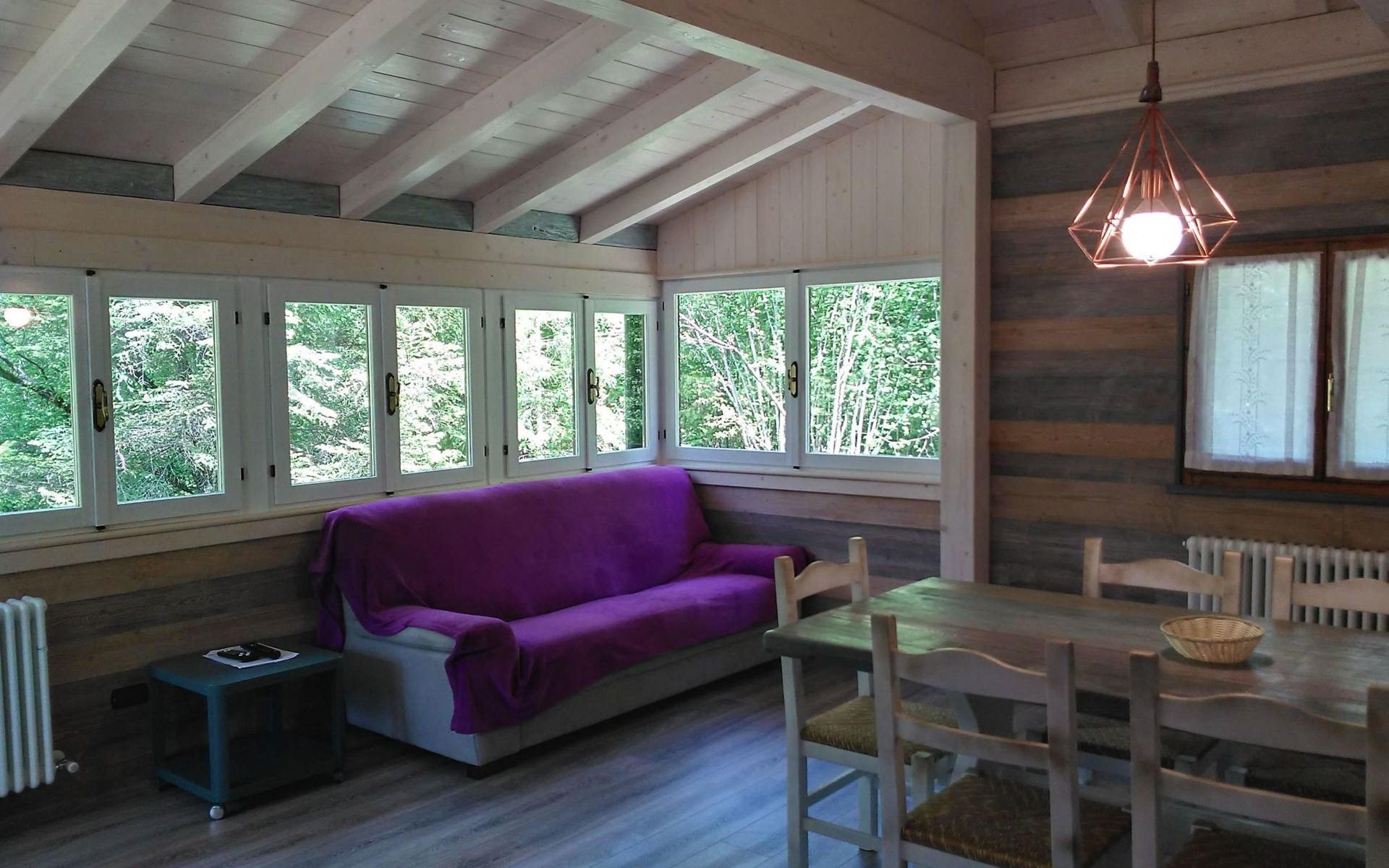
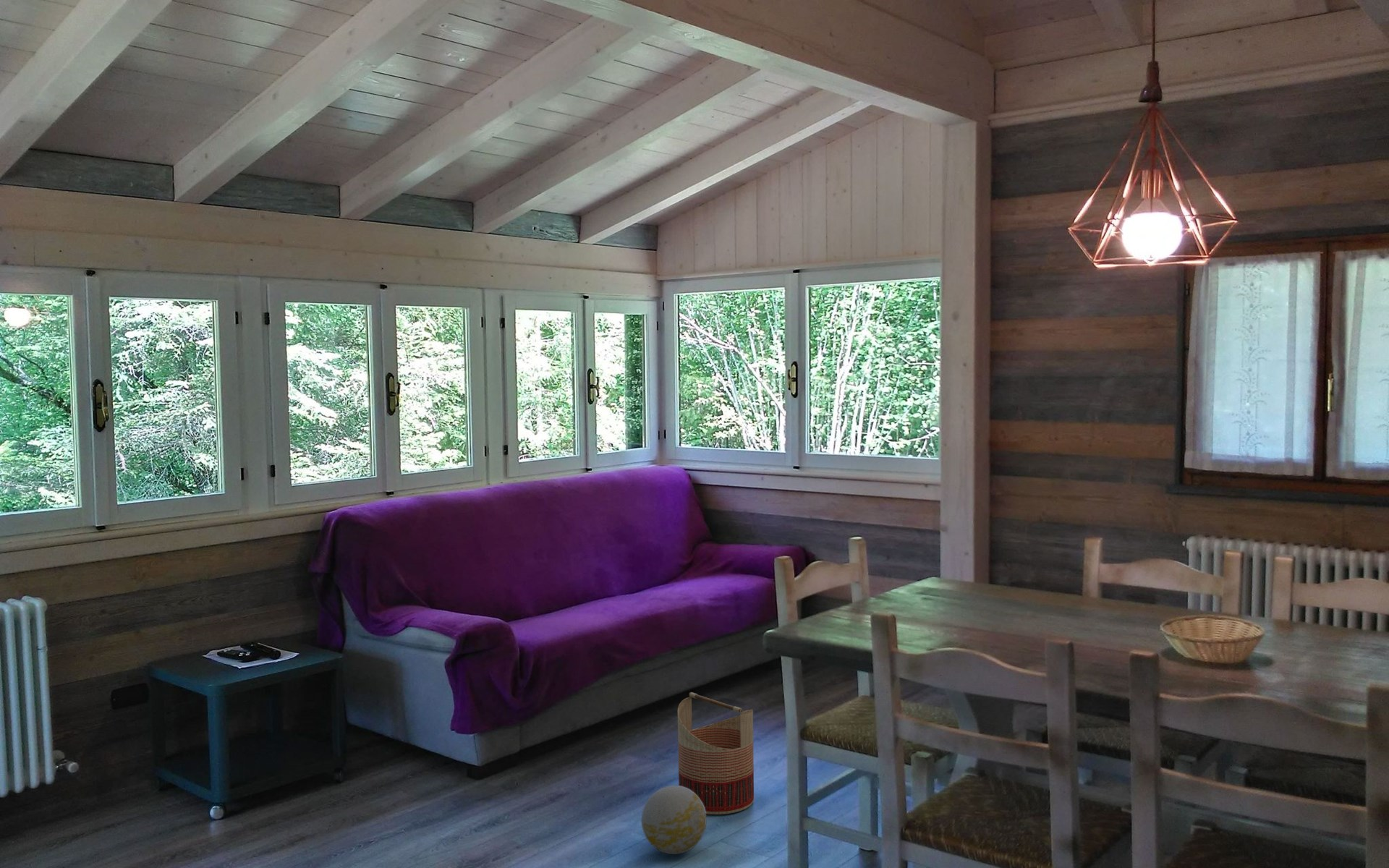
+ decorative ball (674, 820)
+ basket (715, 750)
